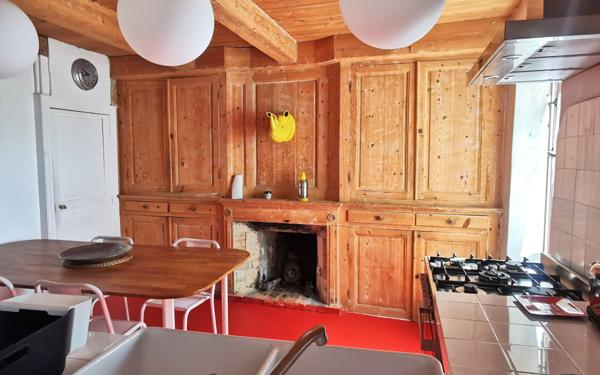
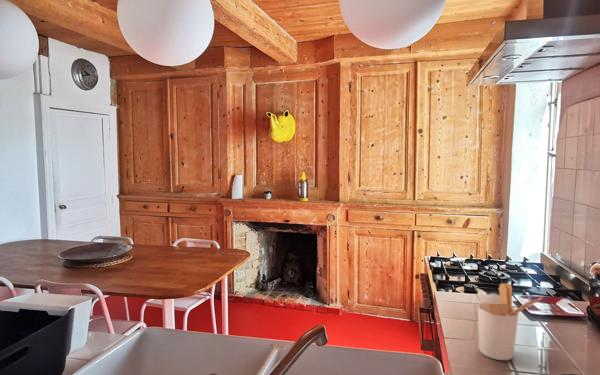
+ utensil holder (507, 322)
